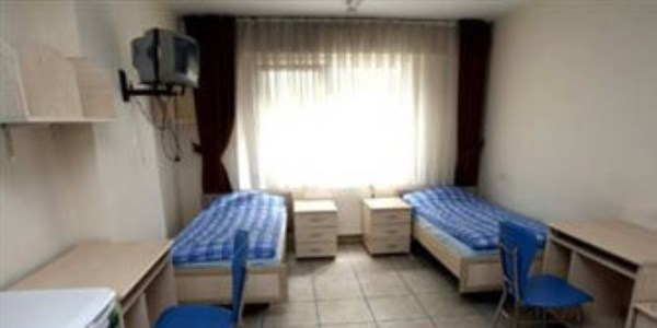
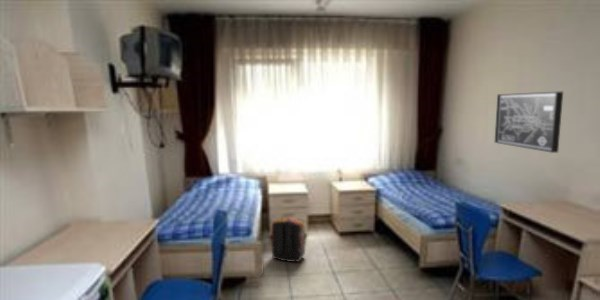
+ backpack (287, 236)
+ wall art (524, 120)
